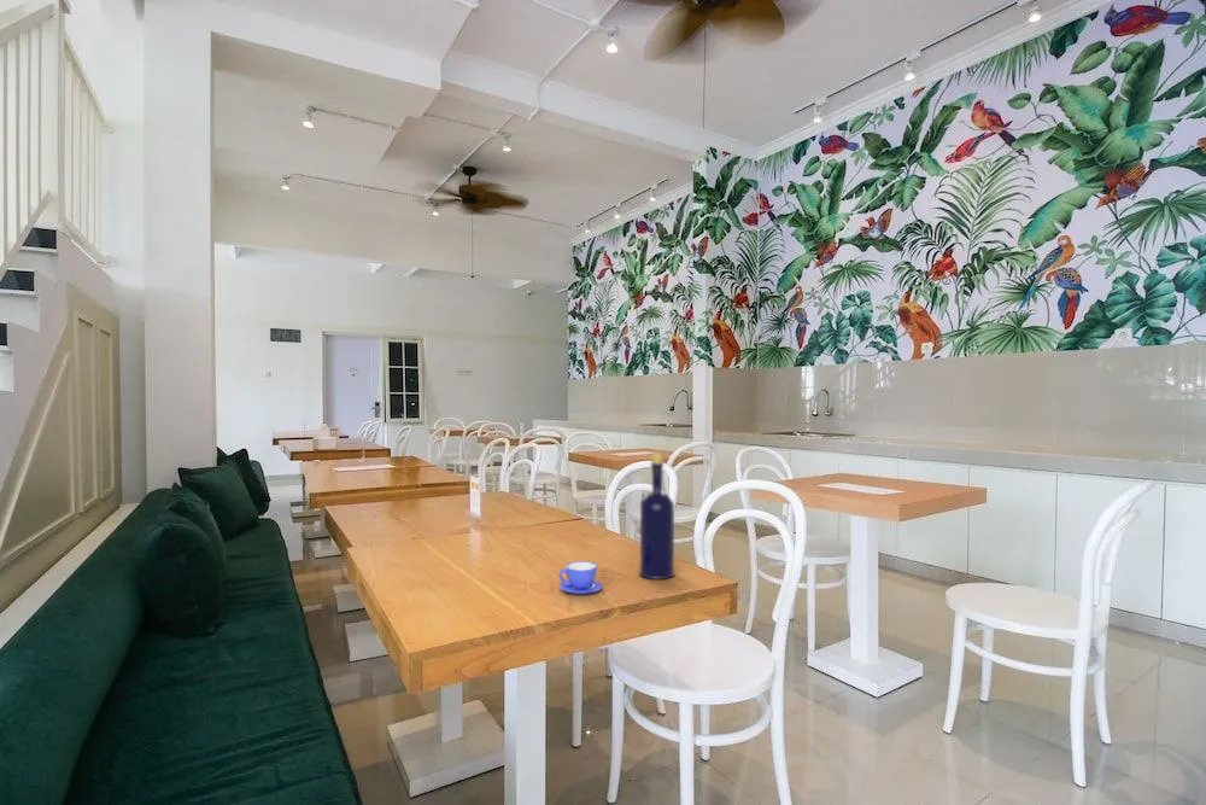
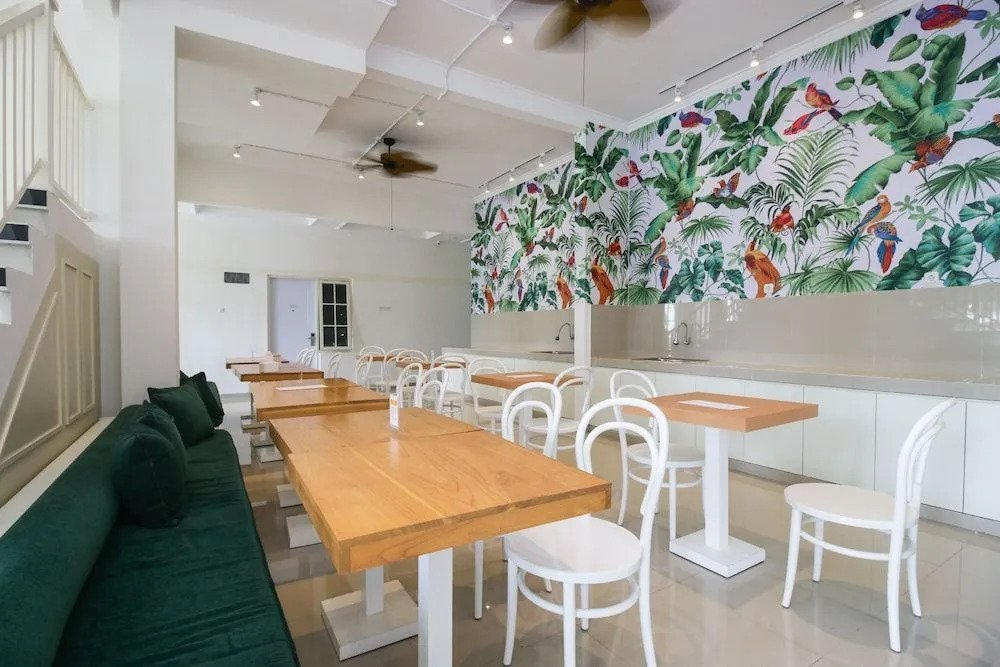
- teacup (580, 577)
- bottle (656, 513)
